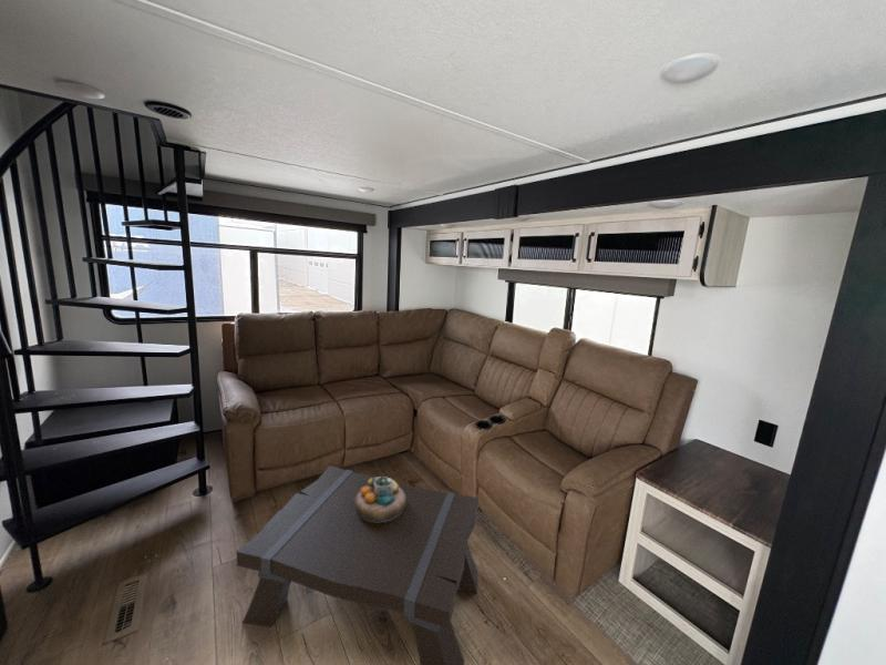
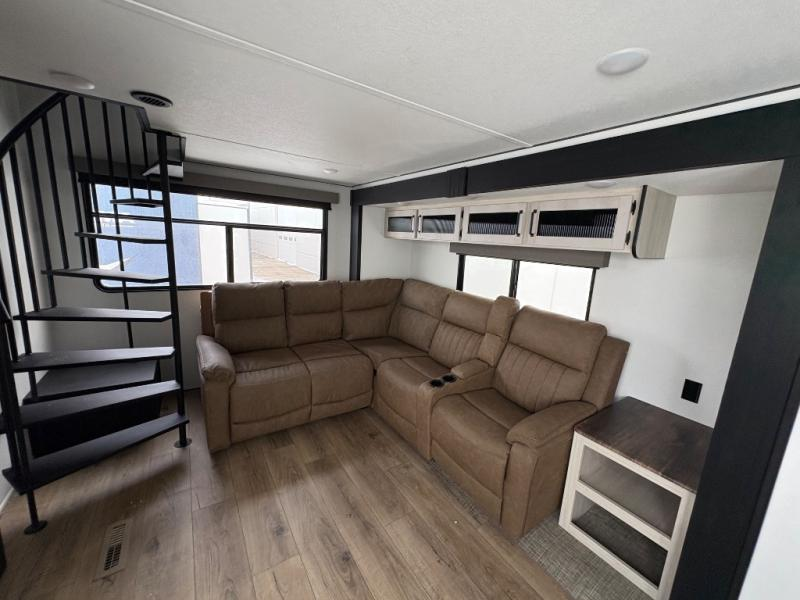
- coffee table (372, 557)
- decorative bowl (381, 491)
